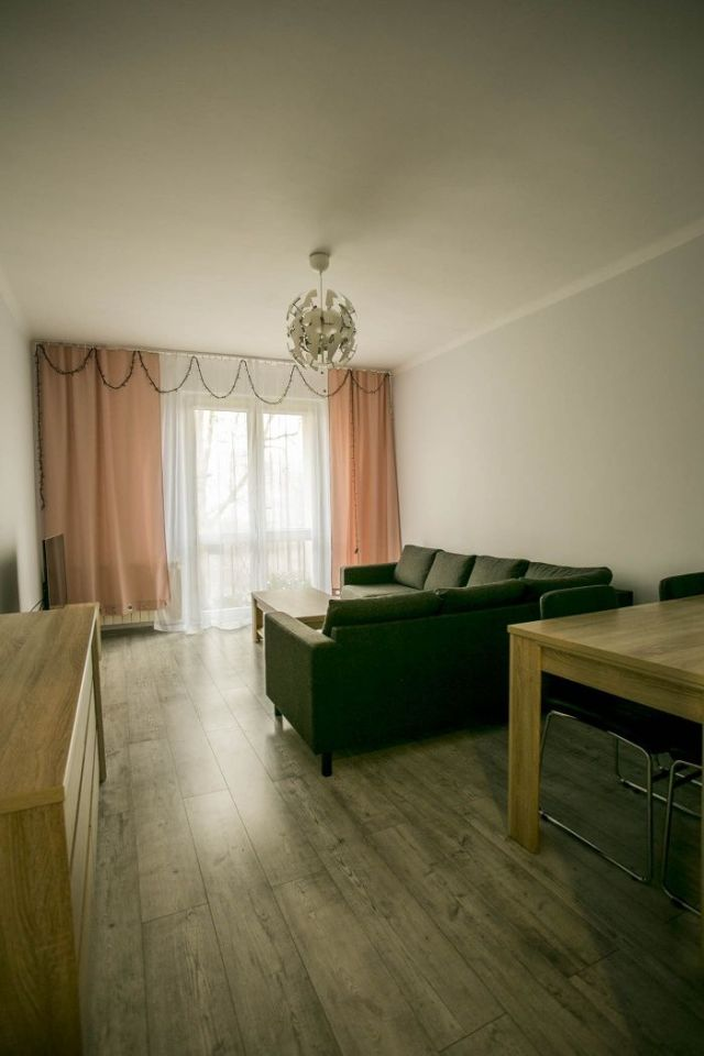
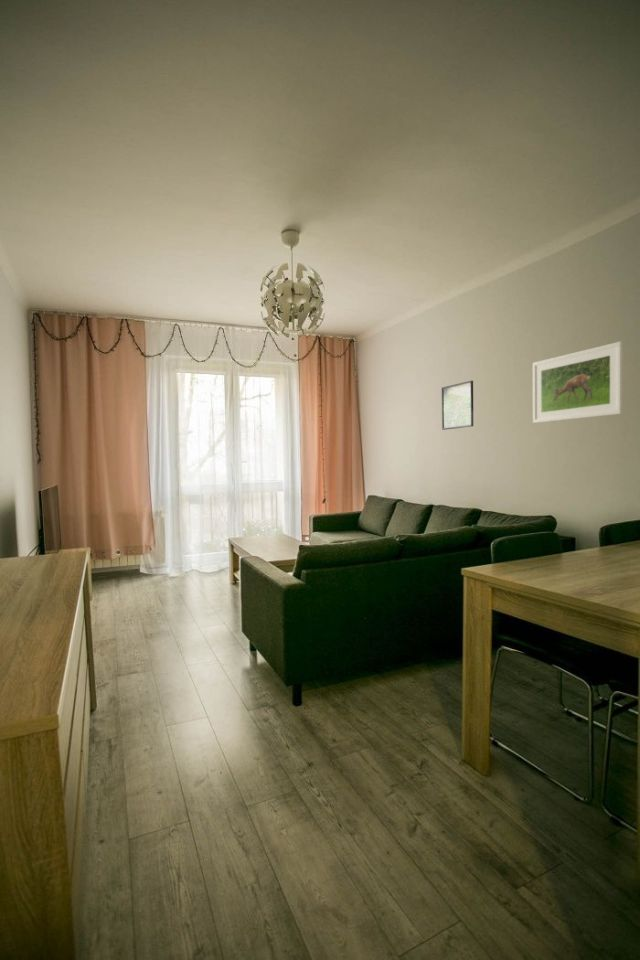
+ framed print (456, 406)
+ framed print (573, 386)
